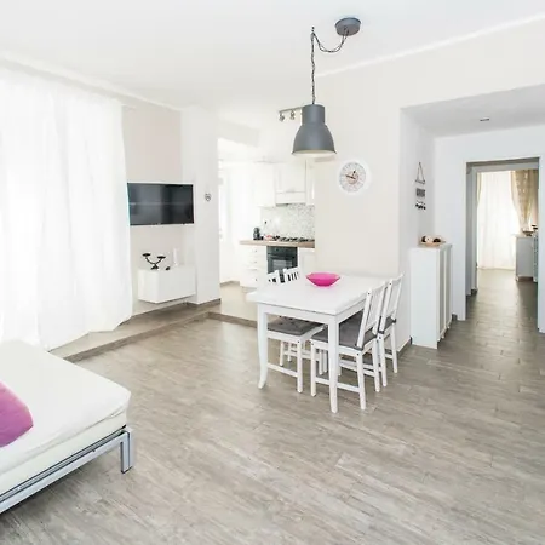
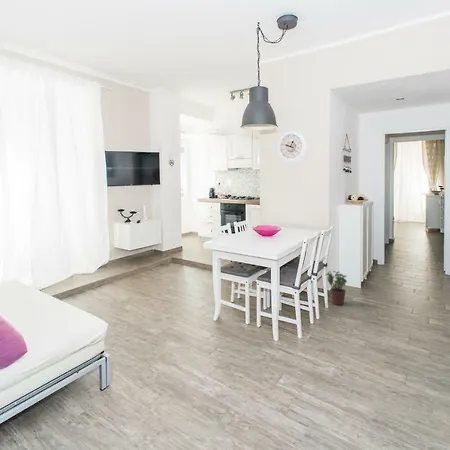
+ potted plant (336, 287)
